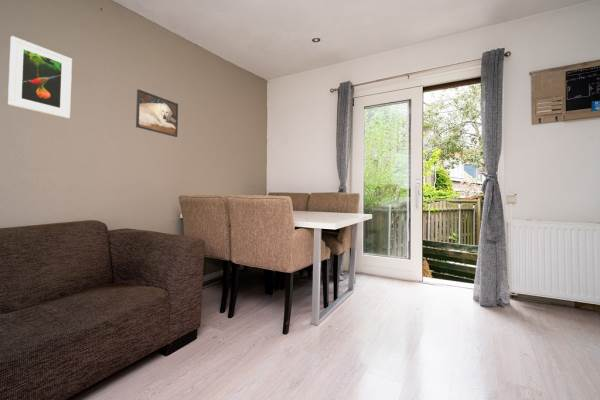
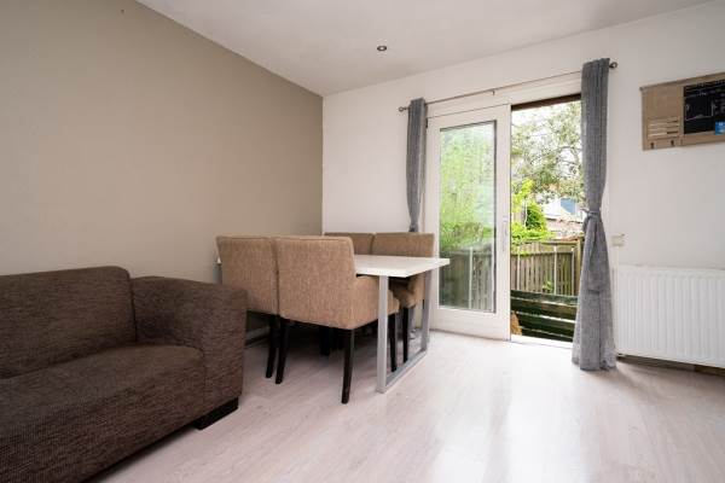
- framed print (42, 80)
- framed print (158, 114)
